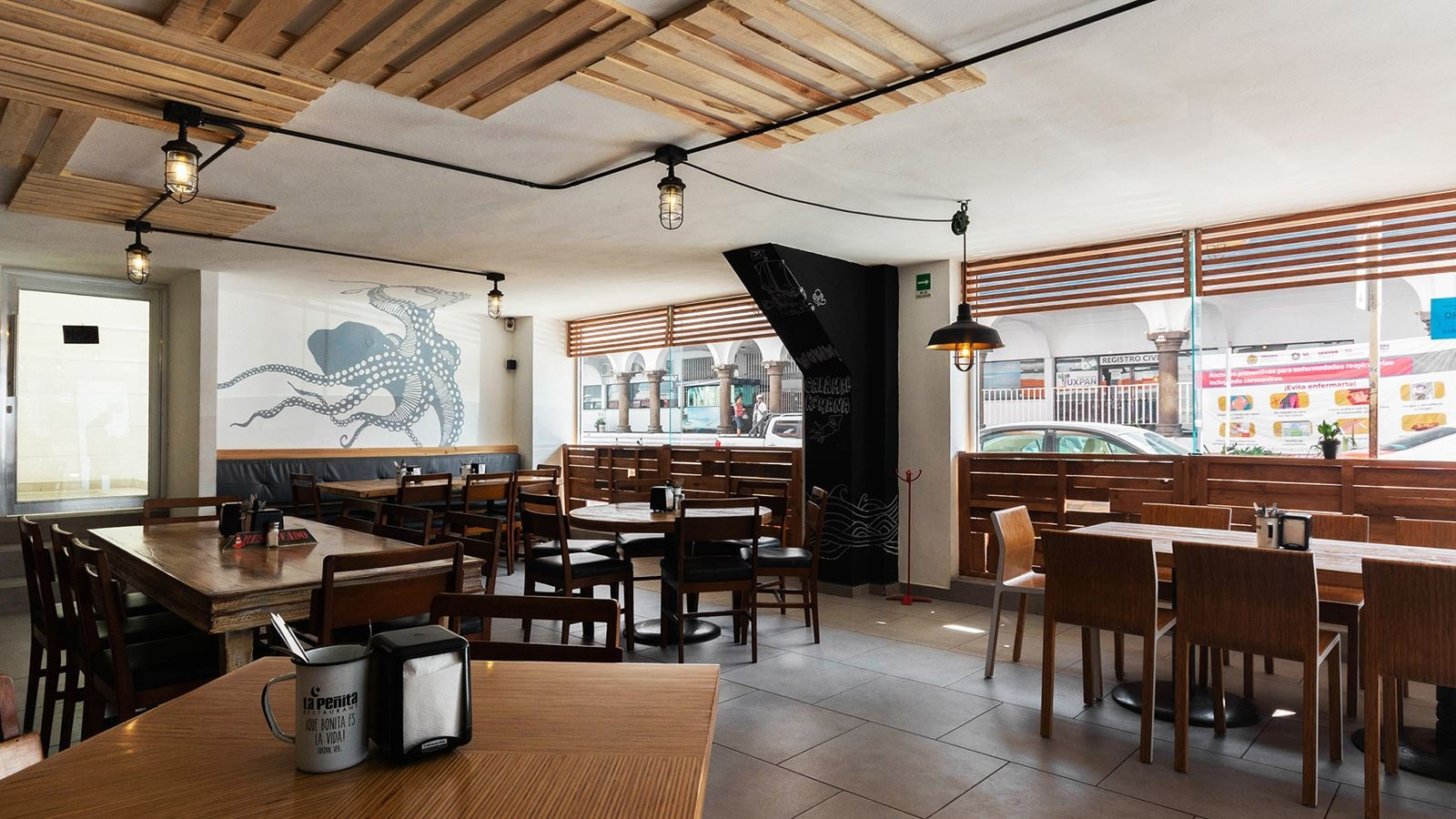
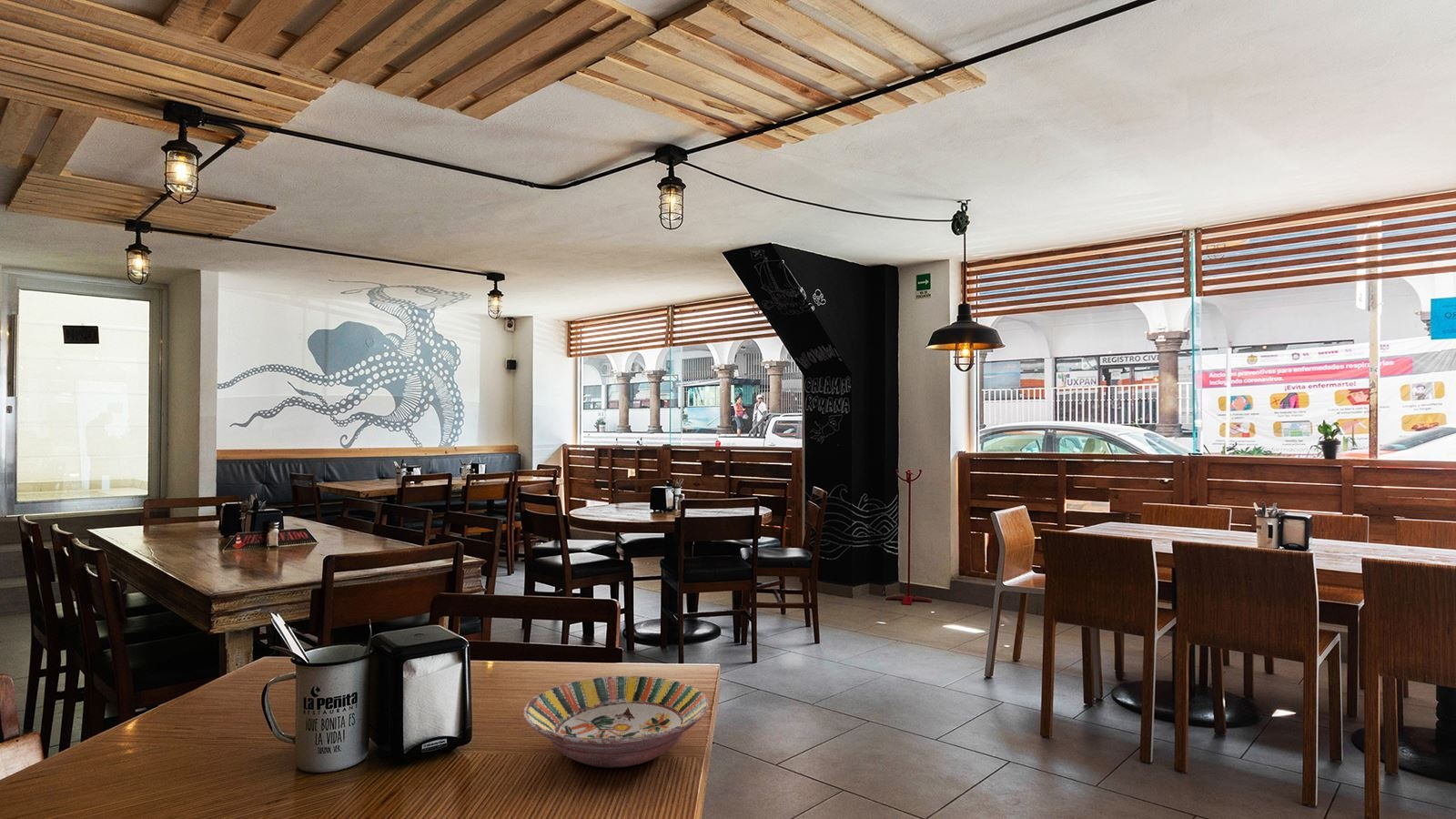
+ serving bowl (617, 726)
